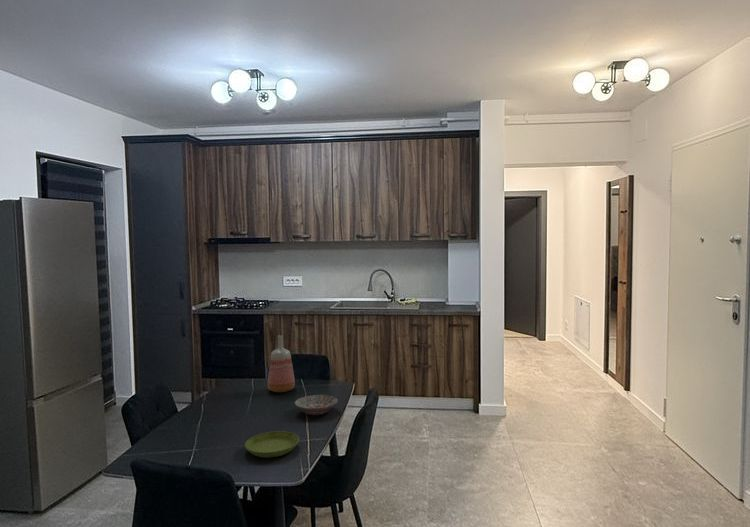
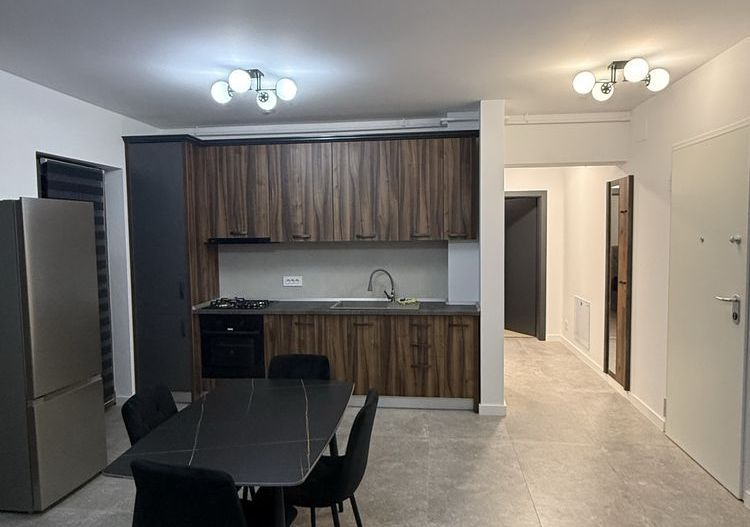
- saucer (272, 445)
- vase (280, 363)
- bowl (316, 406)
